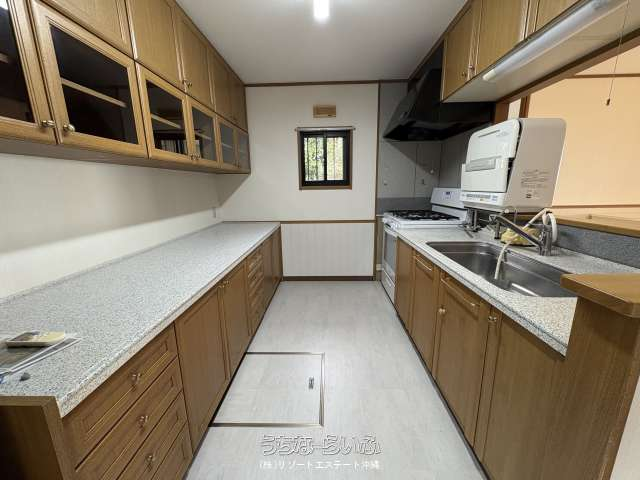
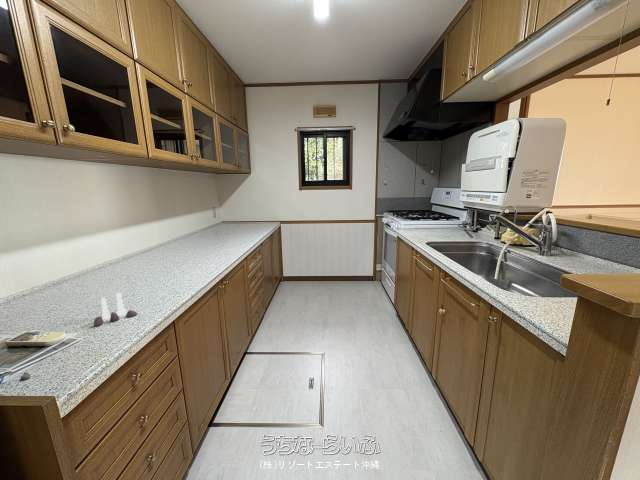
+ salt and pepper shaker set (118, 306)
